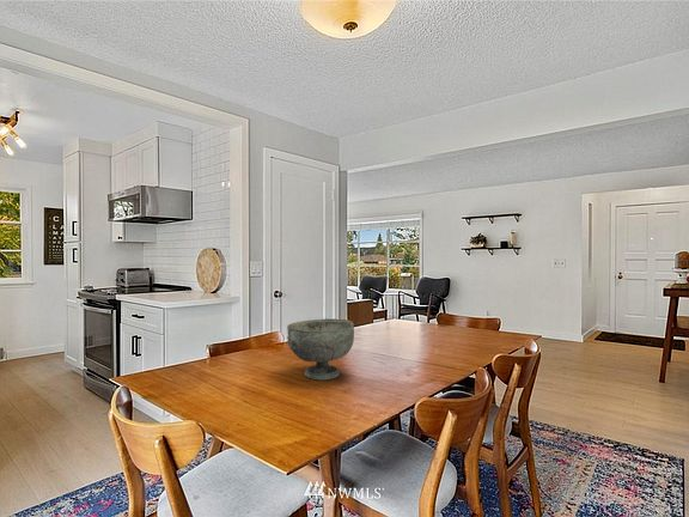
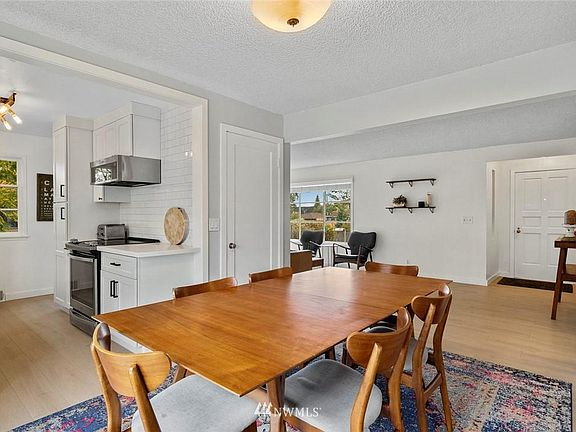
- decorative bowl (321, 348)
